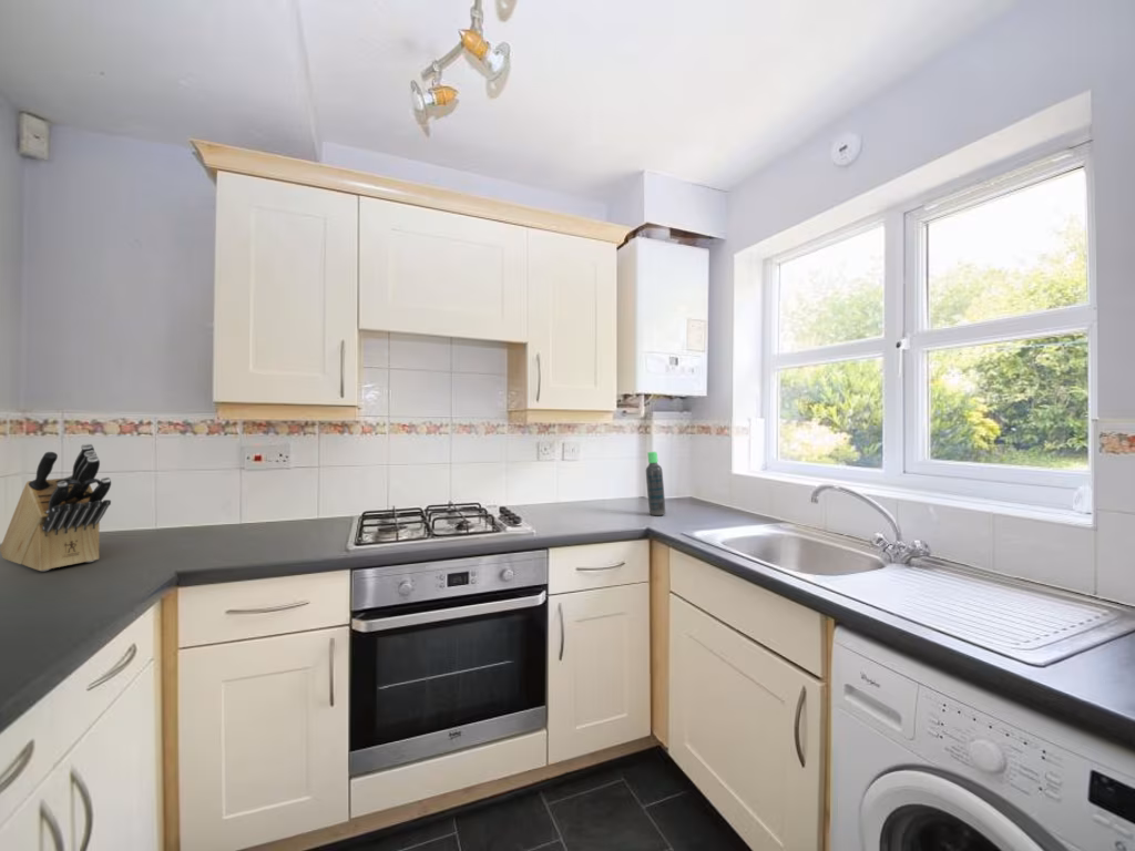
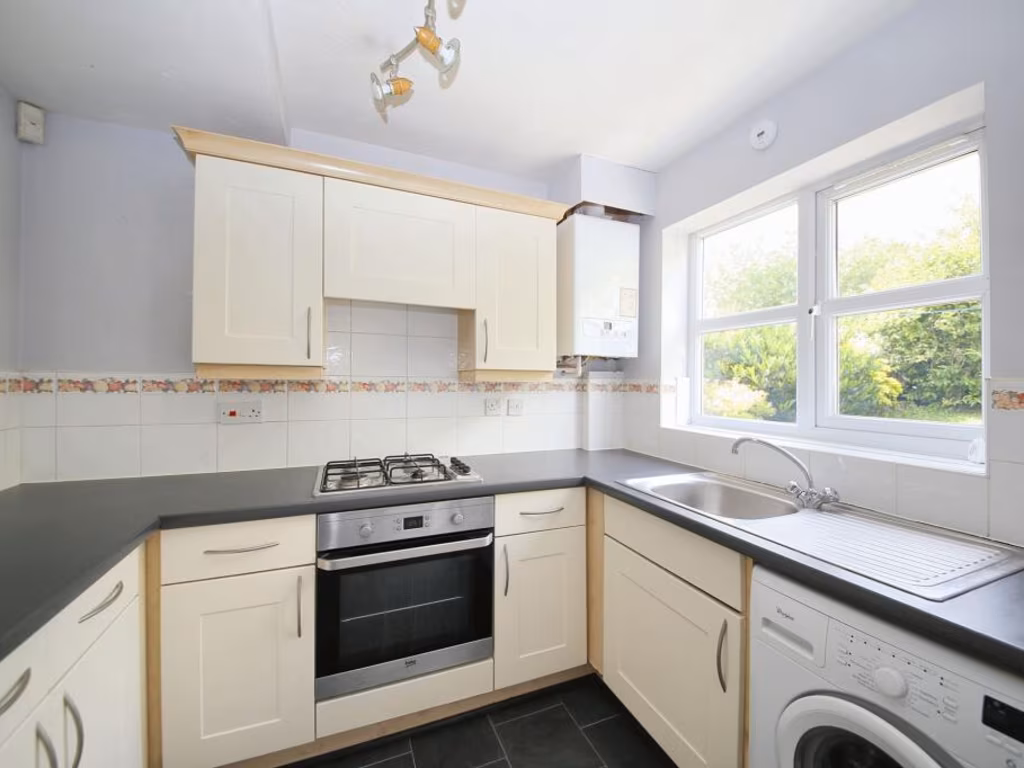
- knife block (55, 502)
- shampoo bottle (655, 483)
